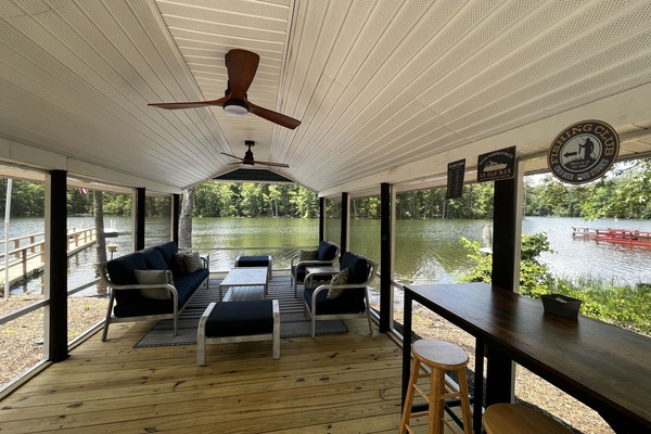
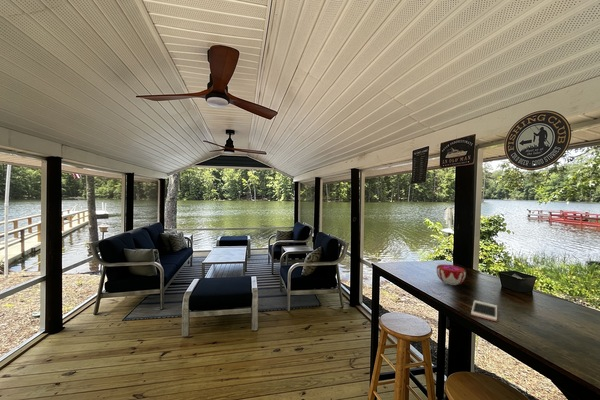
+ cell phone (484, 310)
+ decorative bowl (450, 275)
